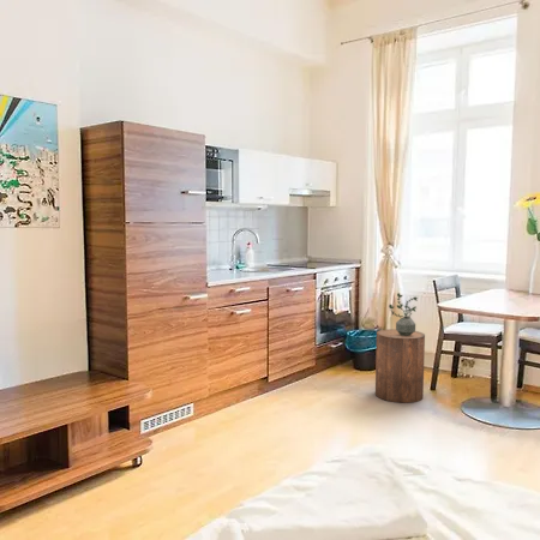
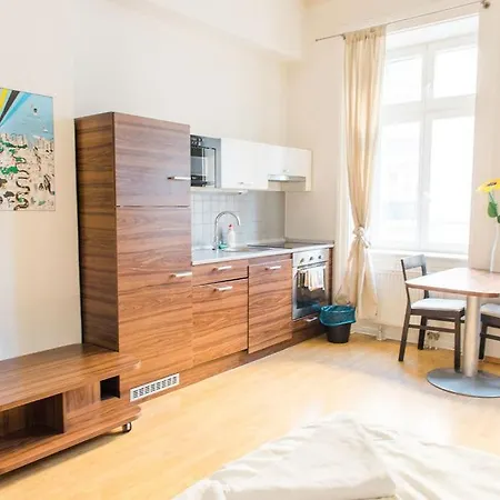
- potted plant (404, 313)
- stool (400, 364)
